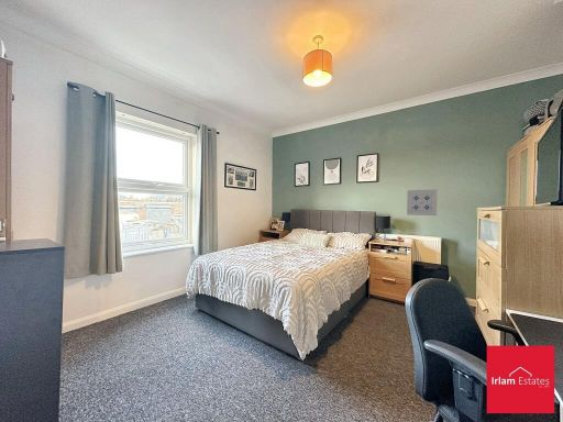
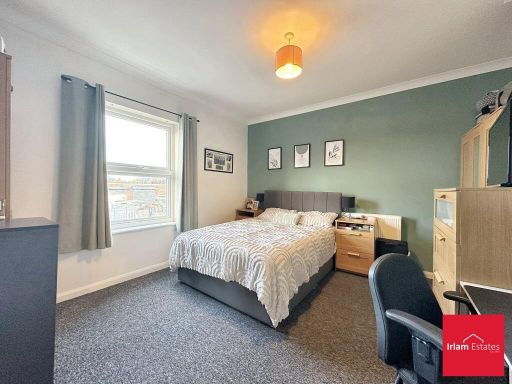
- wall art (421, 202)
